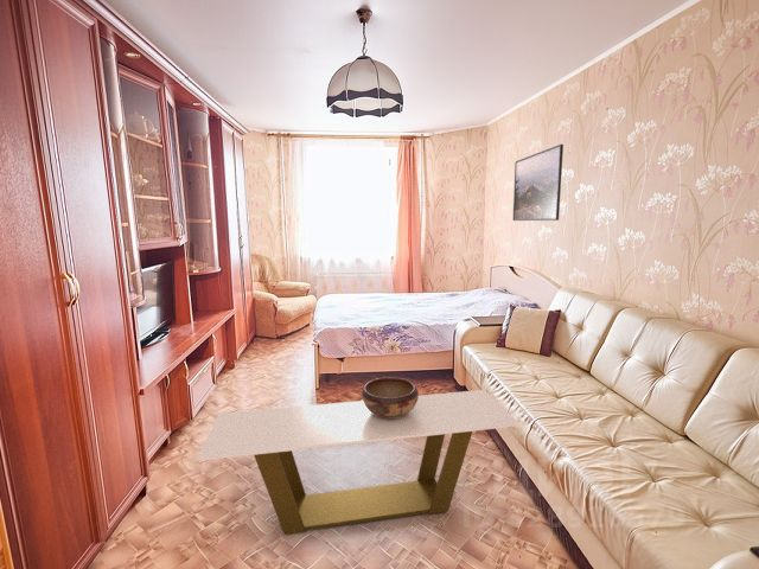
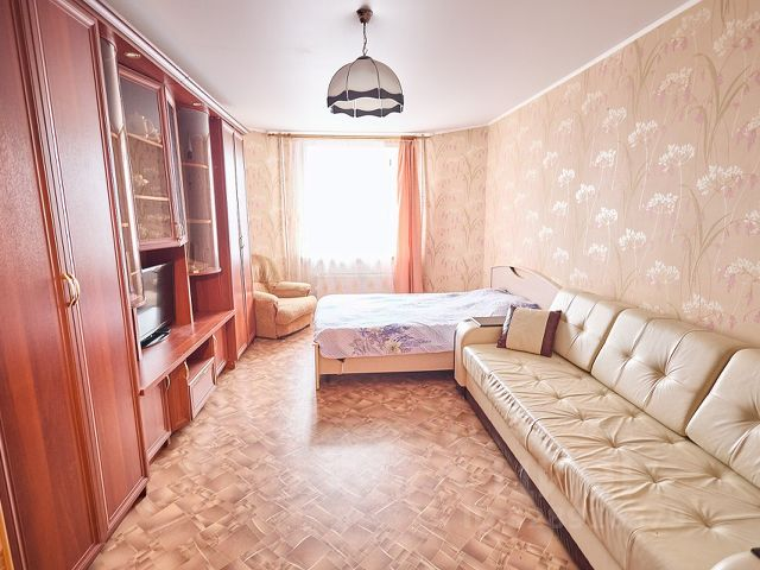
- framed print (534, 187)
- decorative bowl (389, 398)
- coffee table (363, 442)
